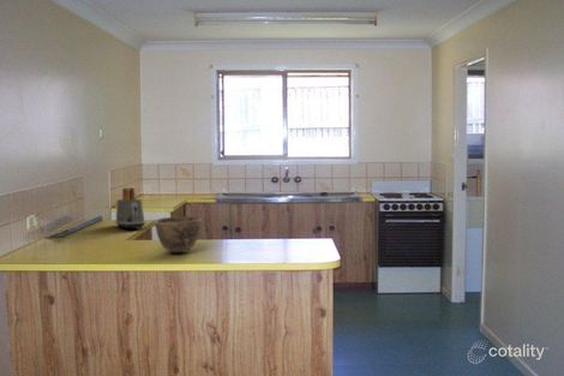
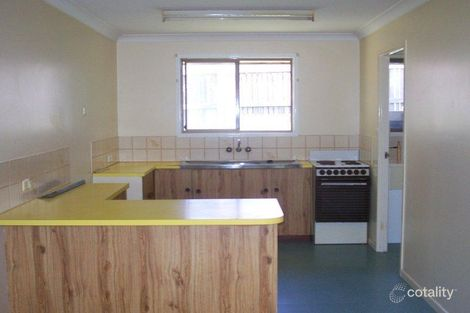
- bowl (178, 234)
- toaster (130, 207)
